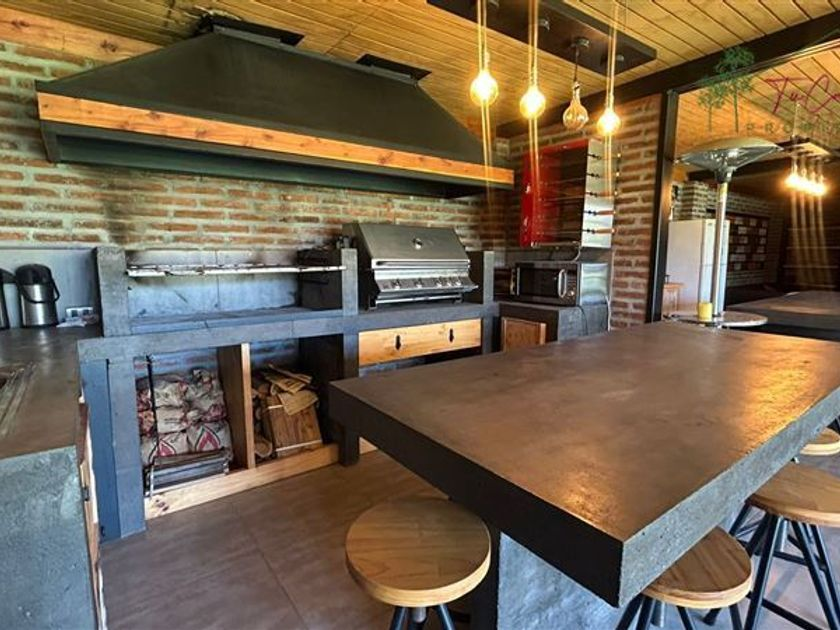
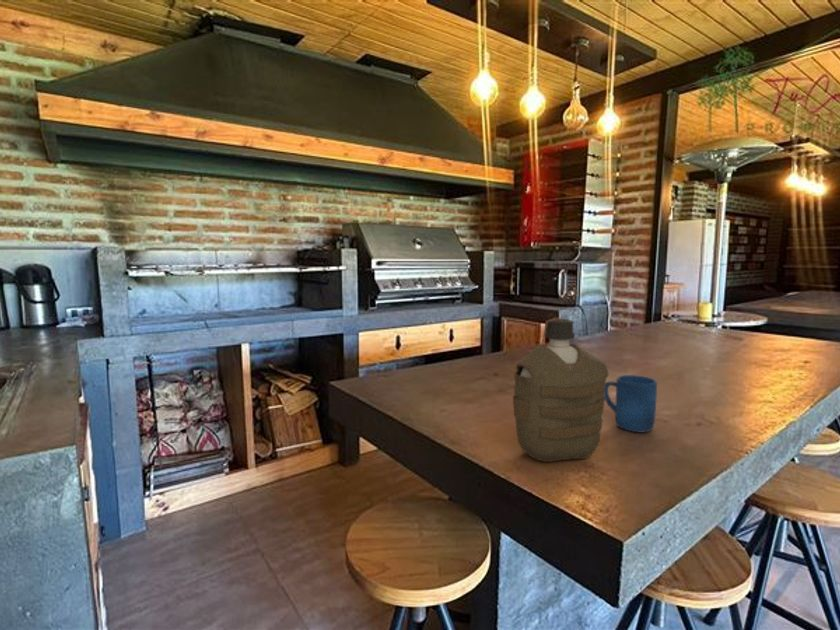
+ water bottle (557, 385)
+ mug (627, 401)
